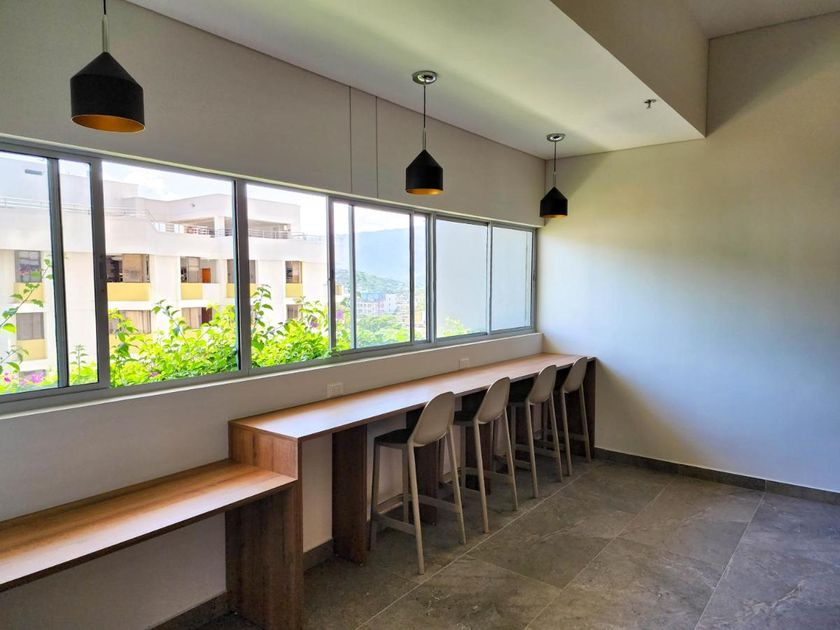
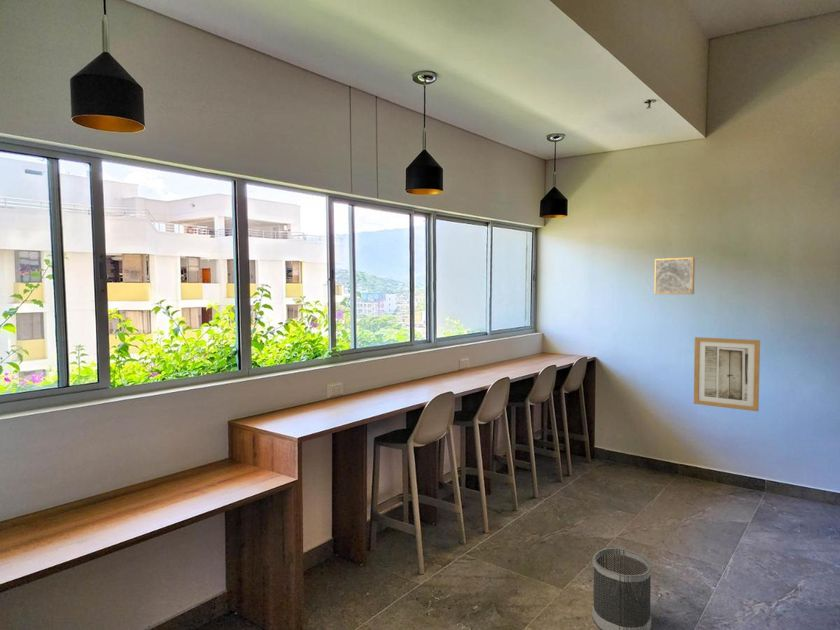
+ wall art (674, 276)
+ wastebasket (621, 591)
+ wall art (725, 373)
